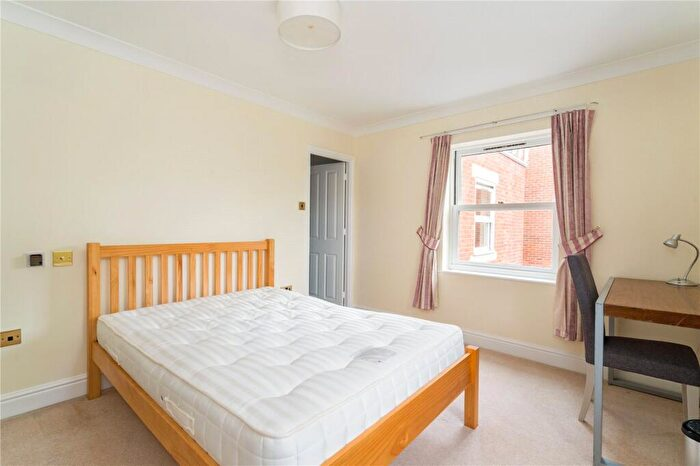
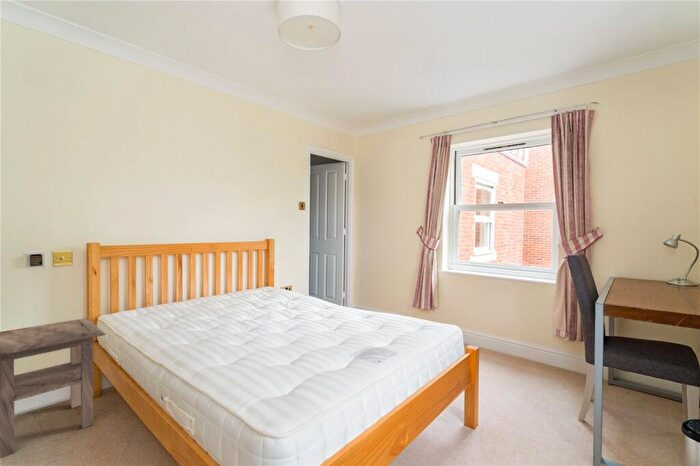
+ side table (45, 379)
